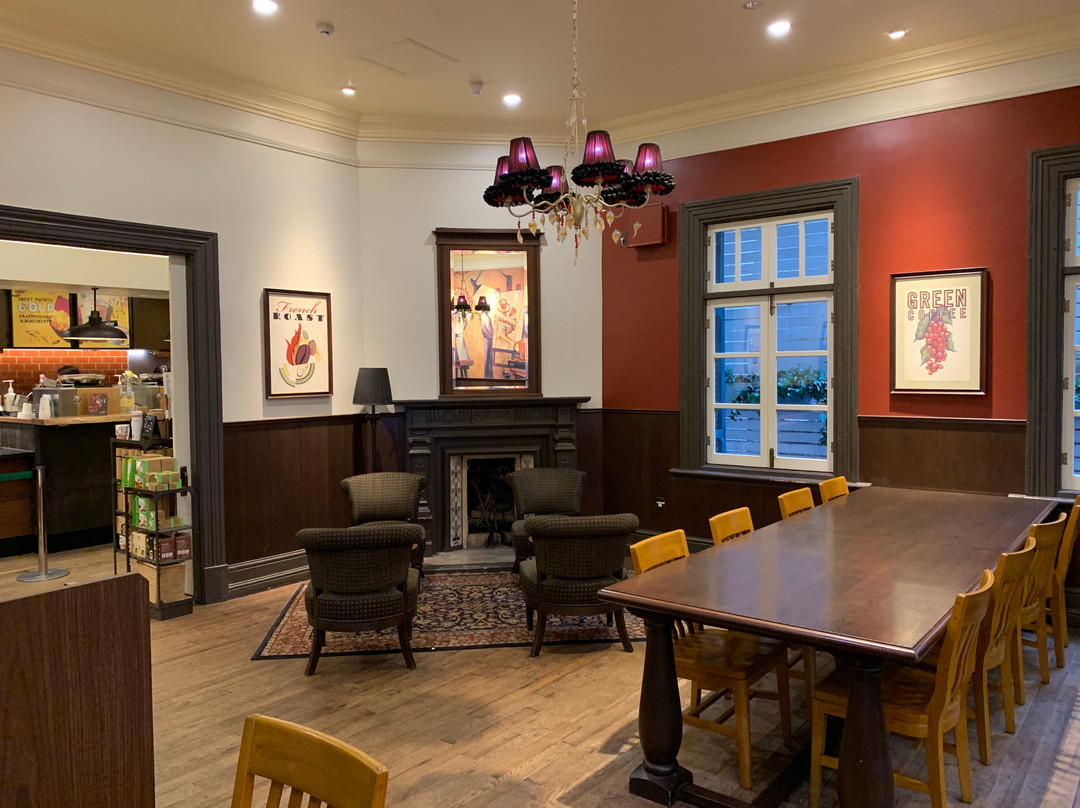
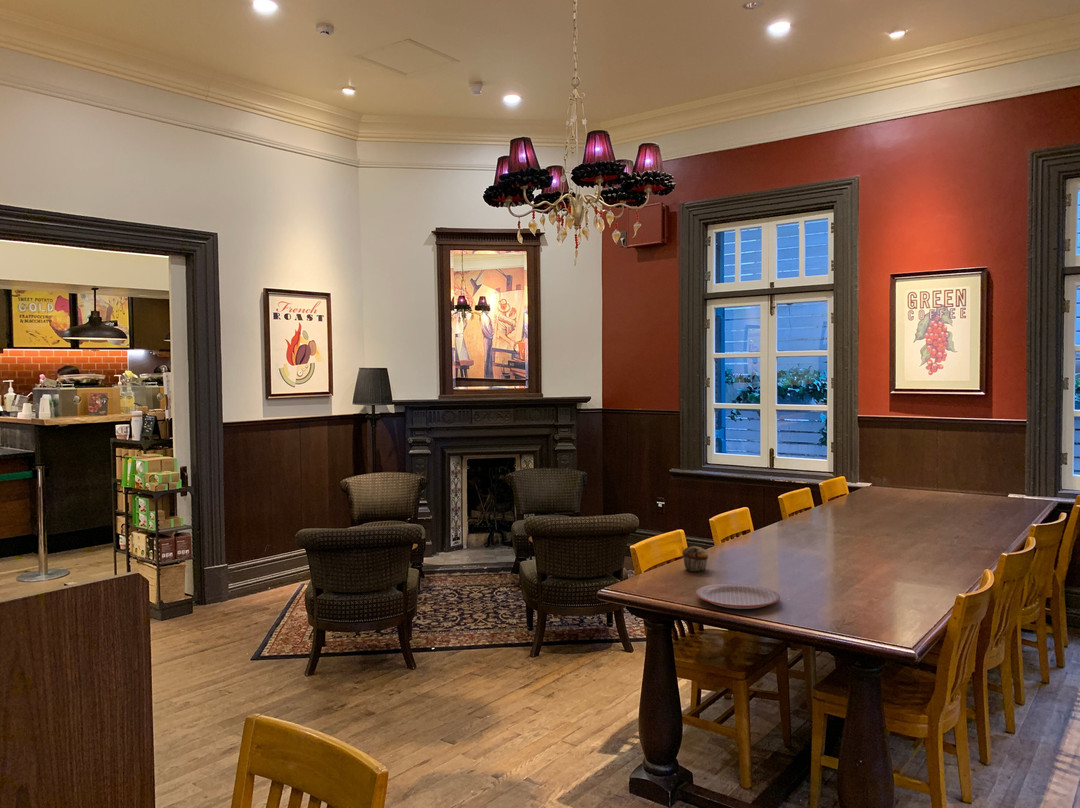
+ muffin (695, 557)
+ plate (737, 597)
